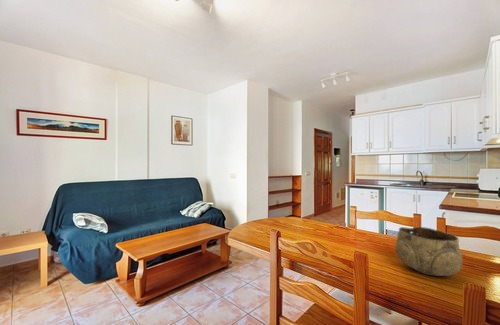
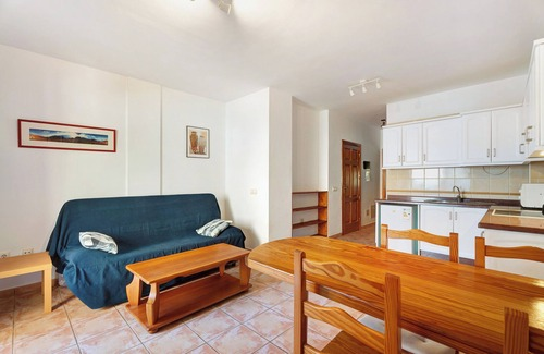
- decorative bowl (427, 251)
